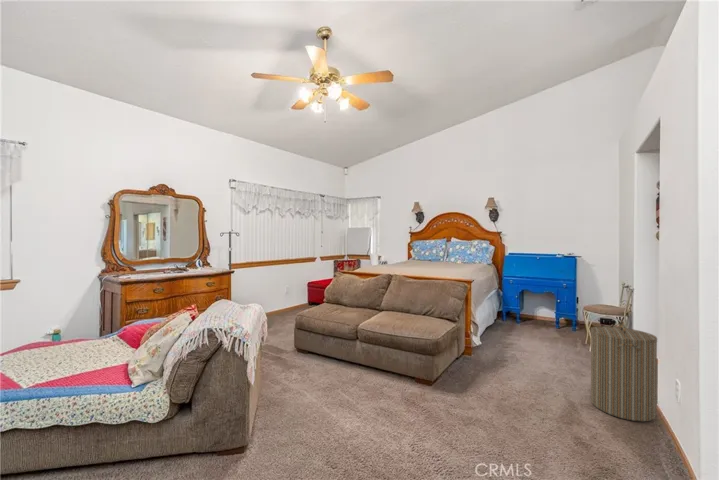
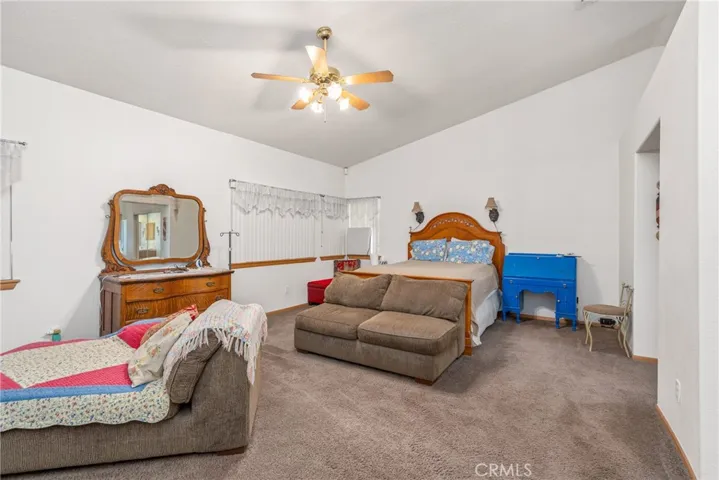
- laundry hamper (622, 364)
